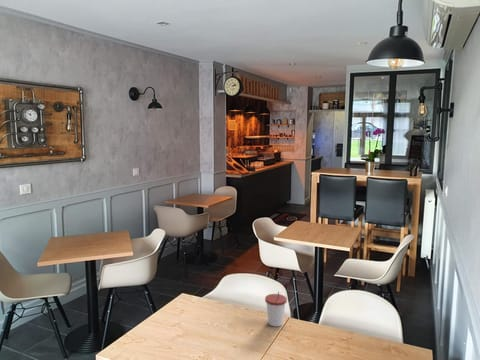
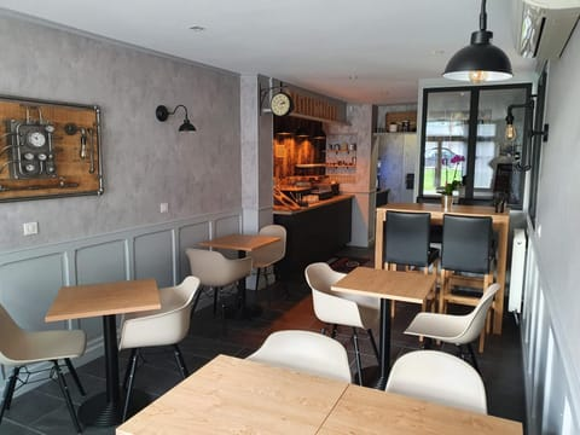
- cup (275, 307)
